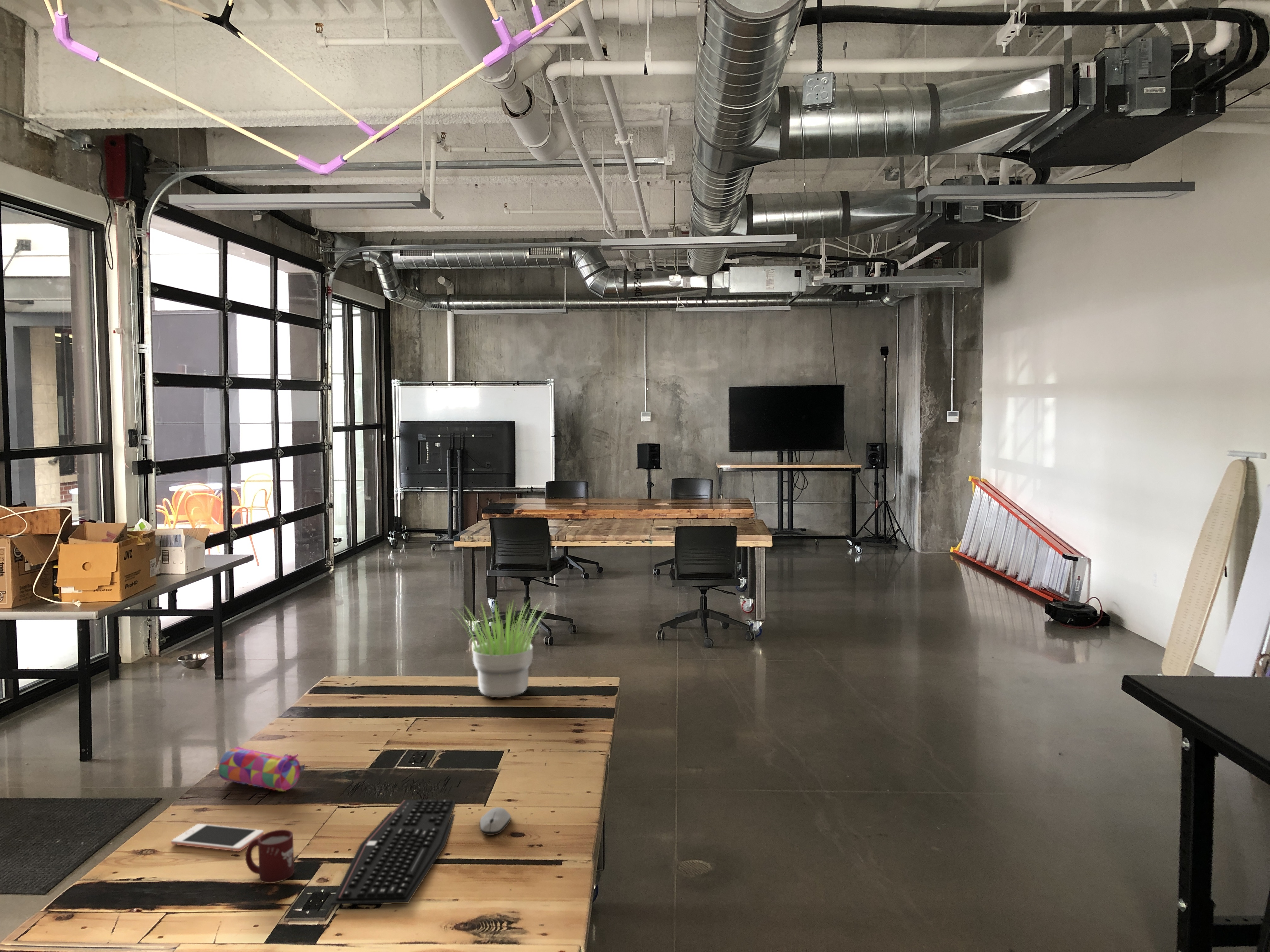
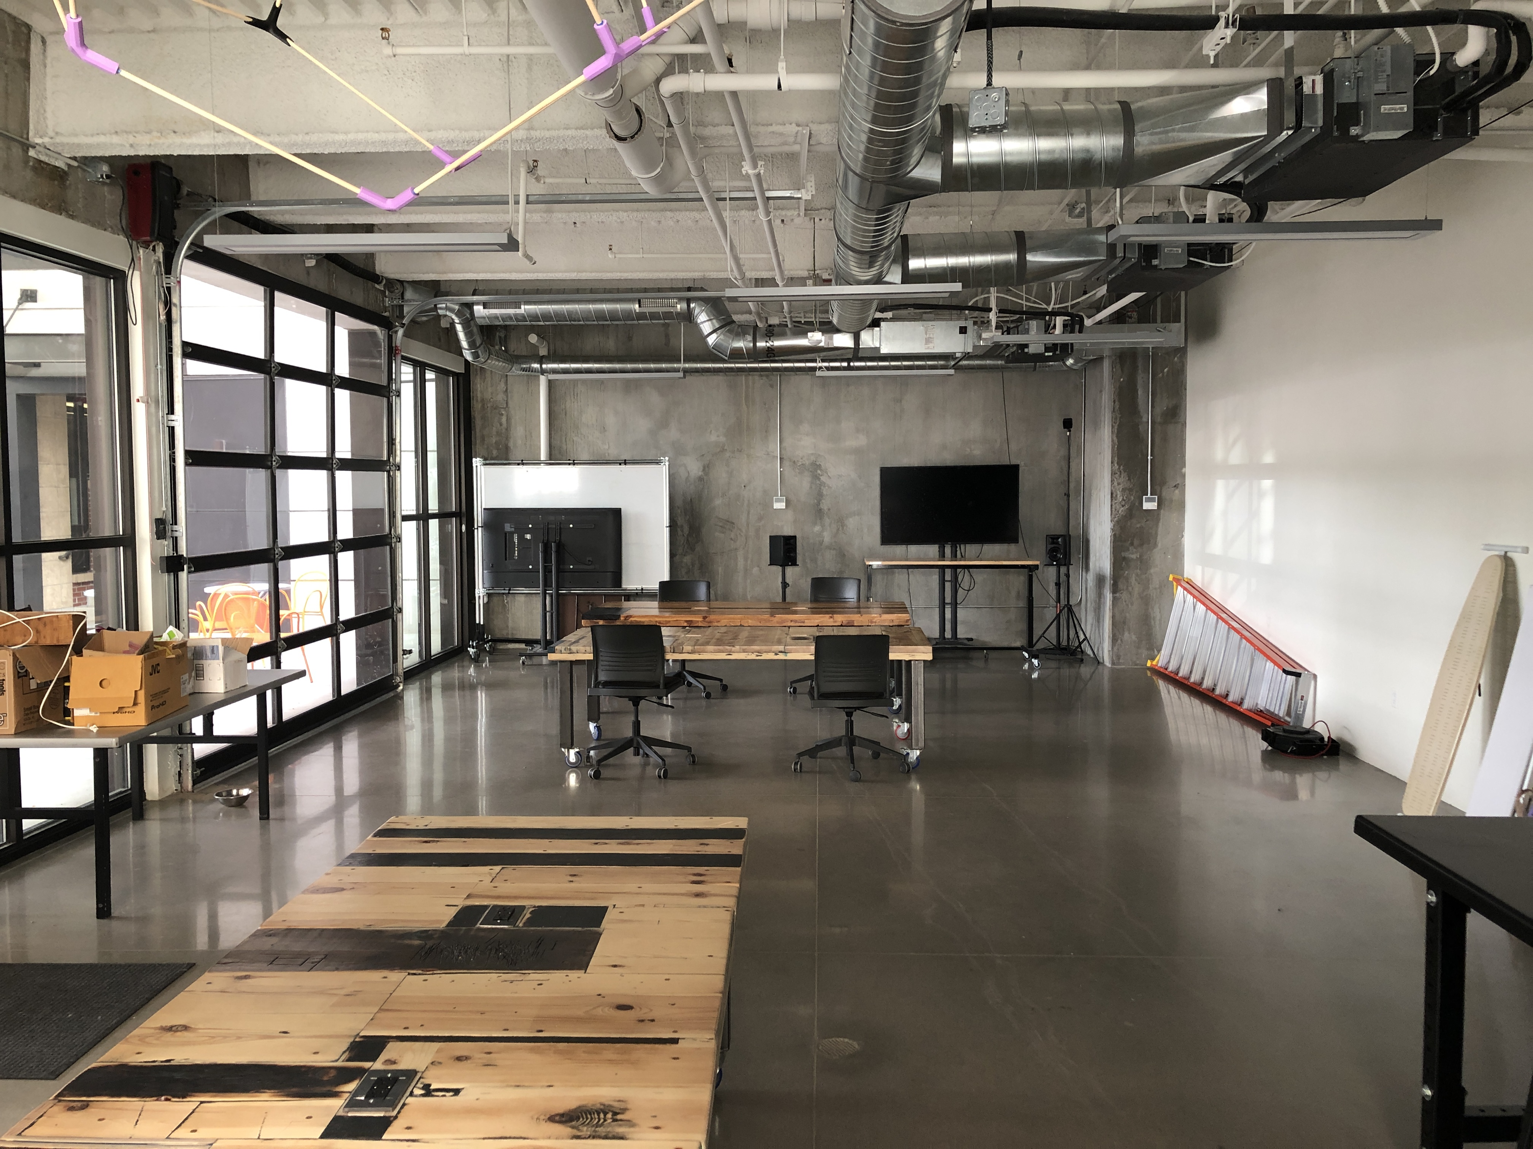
- cup (269, 856)
- keyboard (402, 843)
- pencil case (261, 768)
- potted plant (502, 650)
- computer mouse (495, 819)
- cell phone (218, 837)
